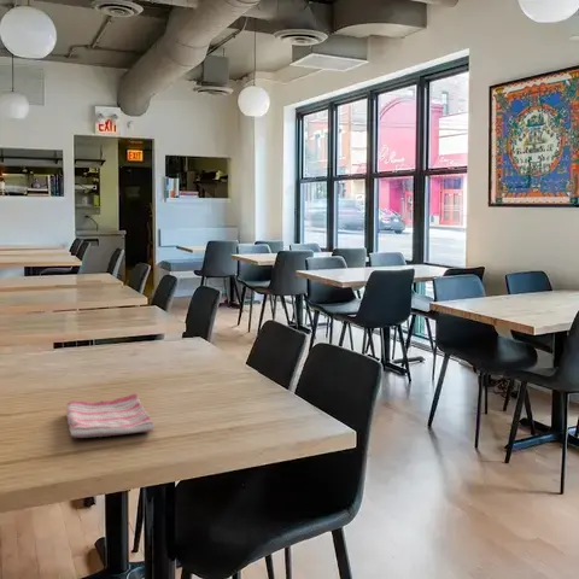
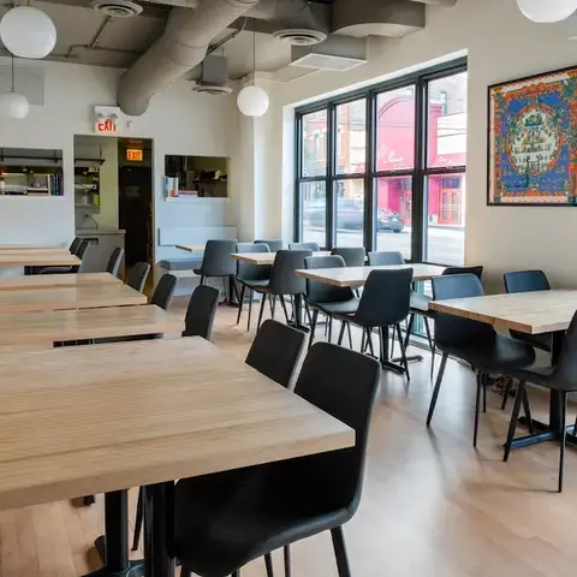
- dish towel (107, 414)
